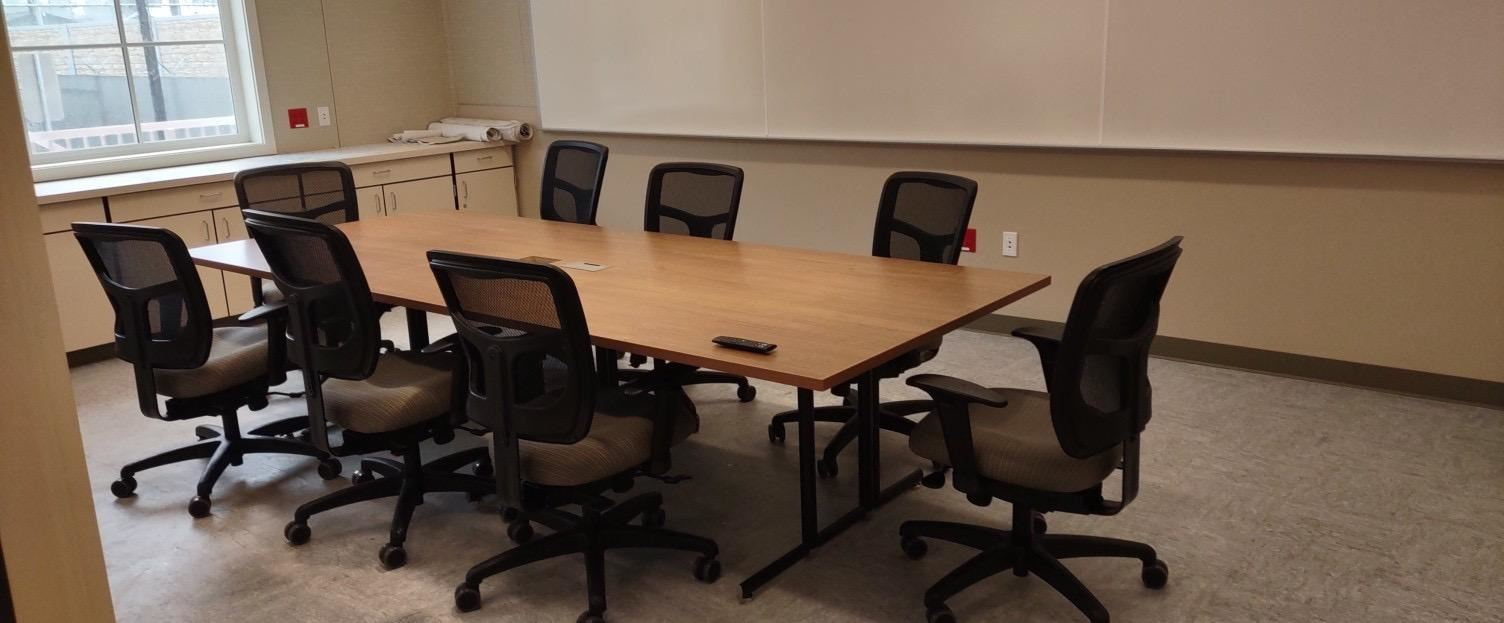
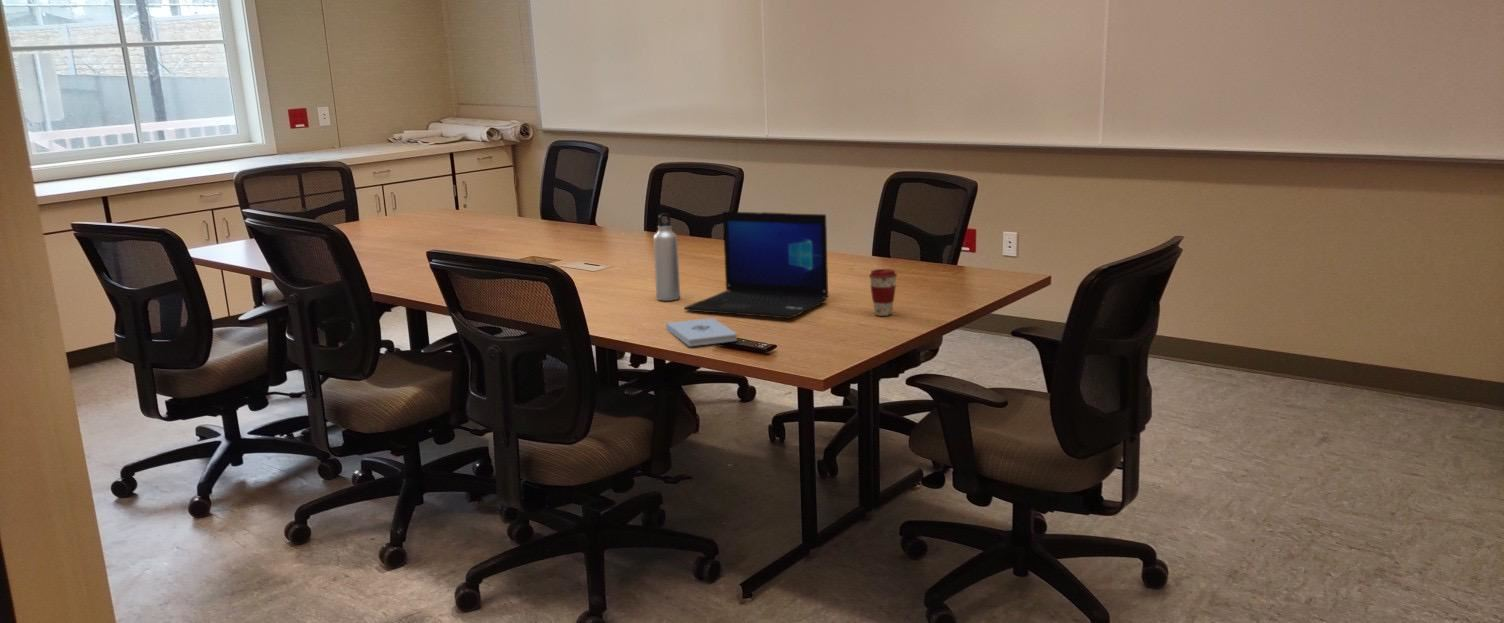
+ water bottle (666, 256)
+ notepad (701, 331)
+ coffee cup (883, 292)
+ laptop (755, 262)
